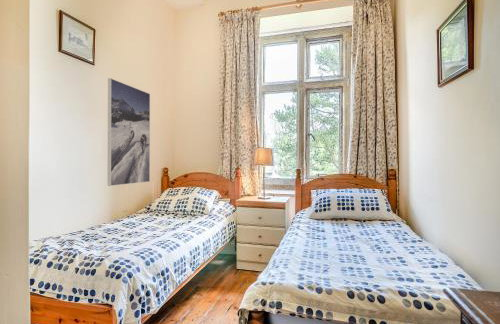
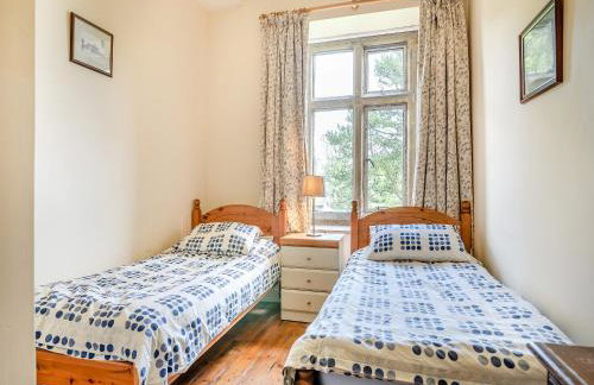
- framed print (130, 135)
